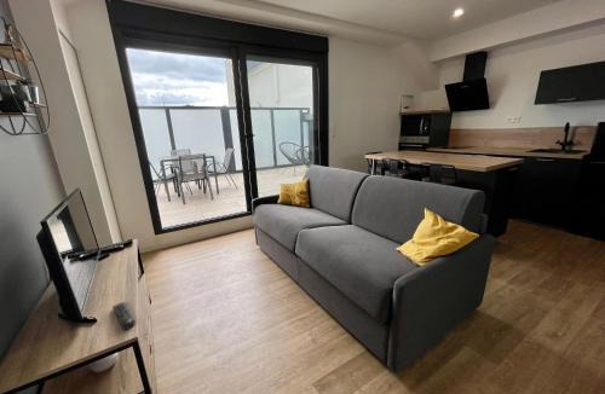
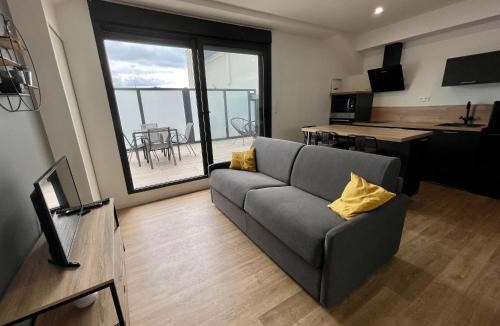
- remote control (122, 314)
